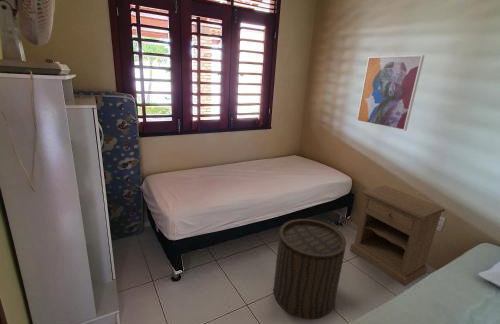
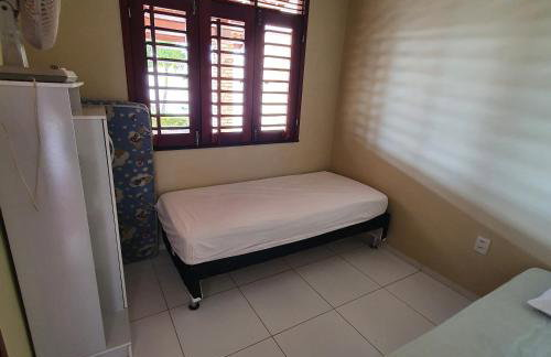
- wall art (386, 92)
- nightstand (393, 231)
- stool (307, 265)
